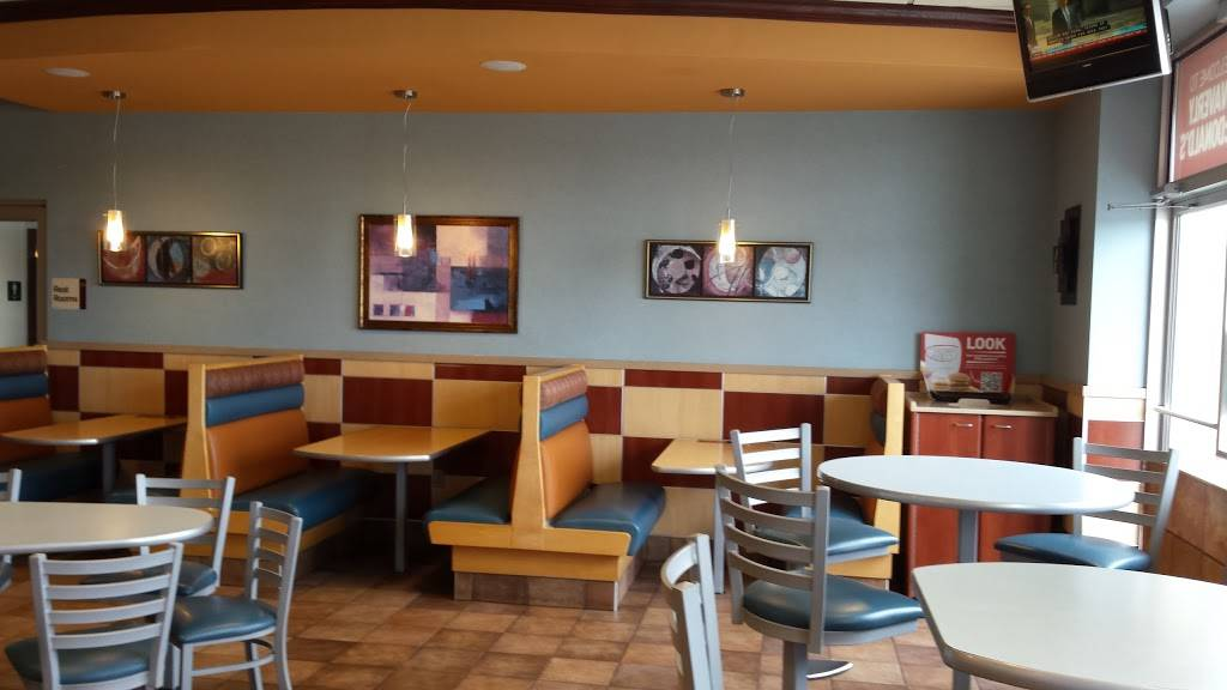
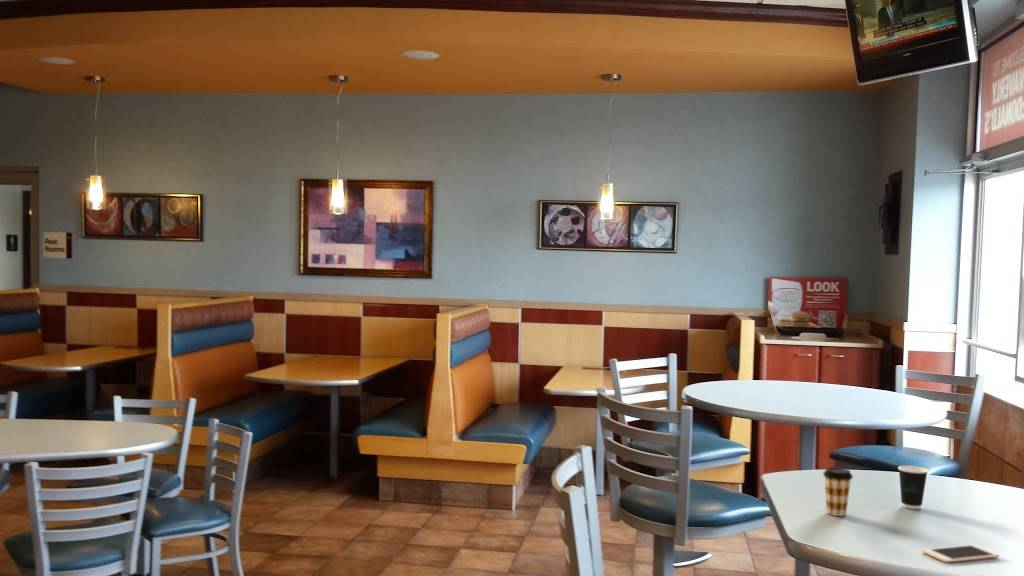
+ cell phone (960, 553)
+ coffee cup (837, 491)
+ dixie cup (912, 487)
